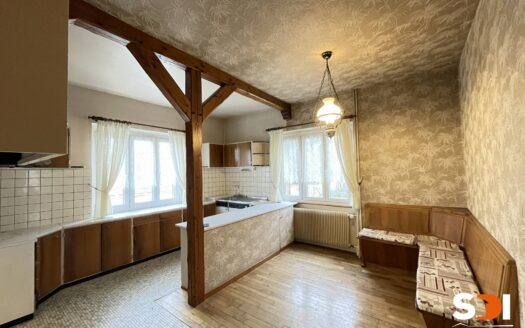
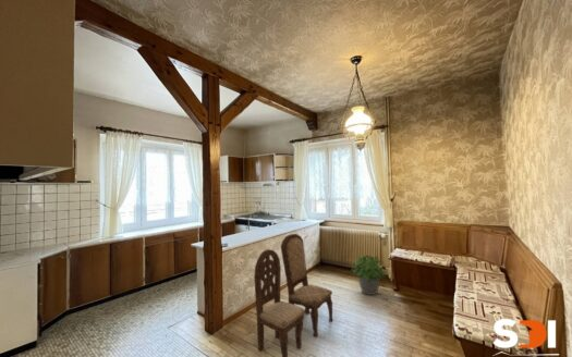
+ dining chair (293, 285)
+ potted plant (367, 272)
